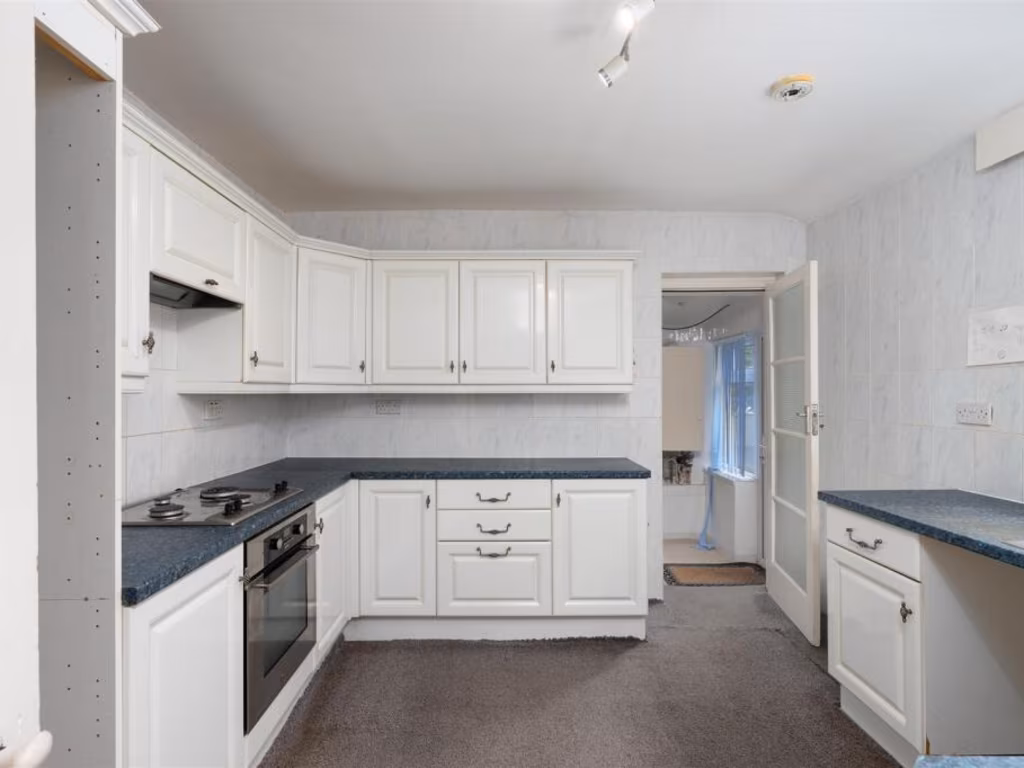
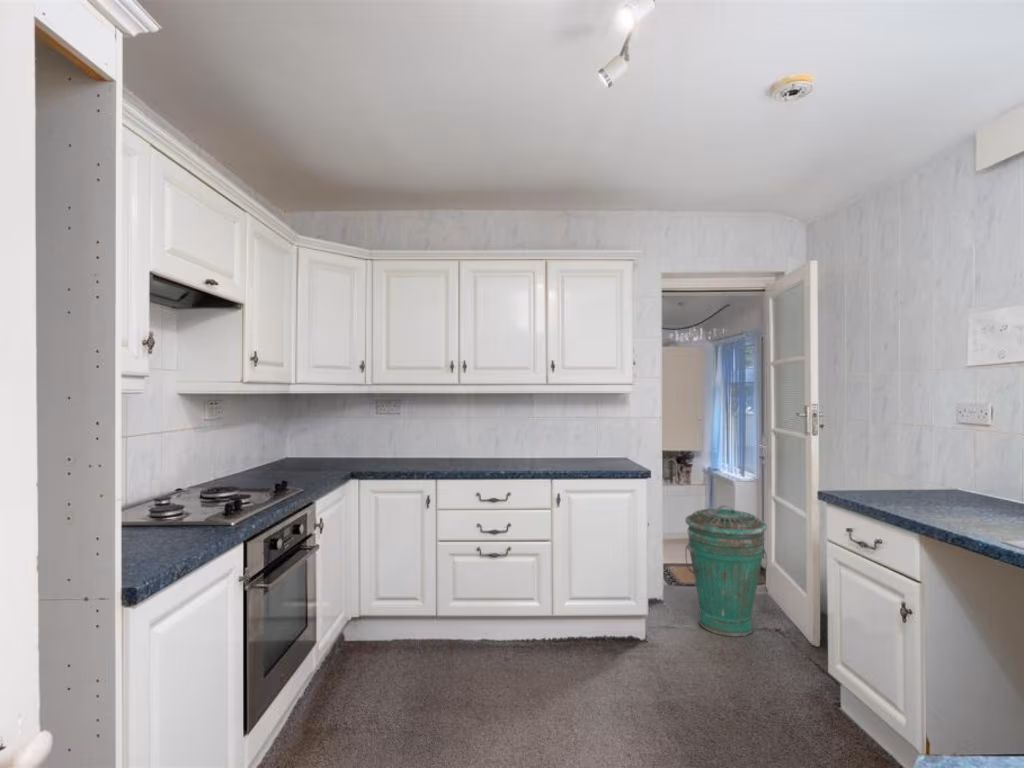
+ trash can (725, 565)
